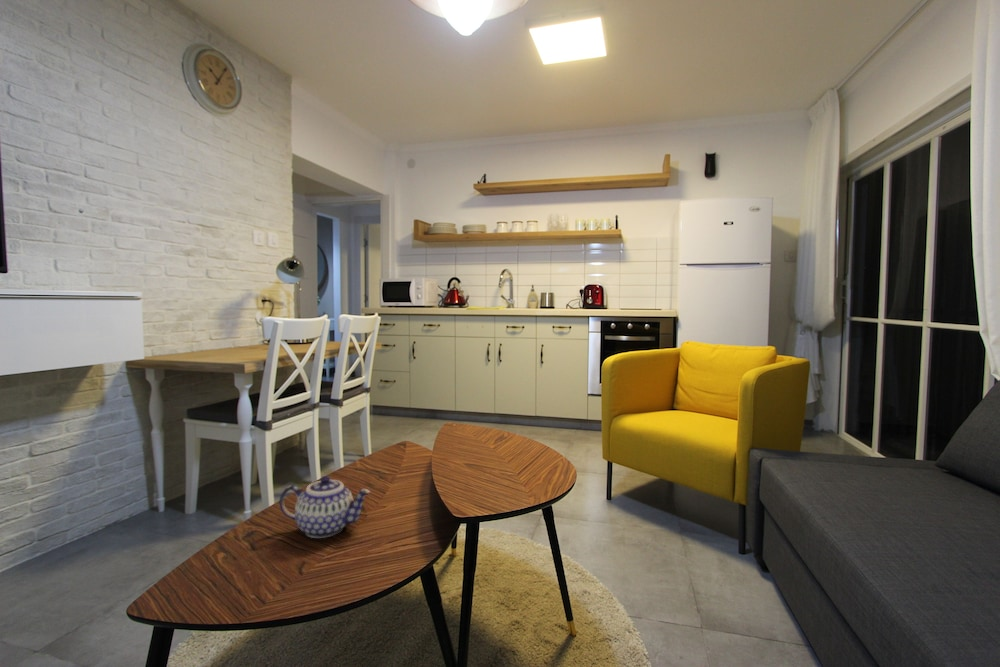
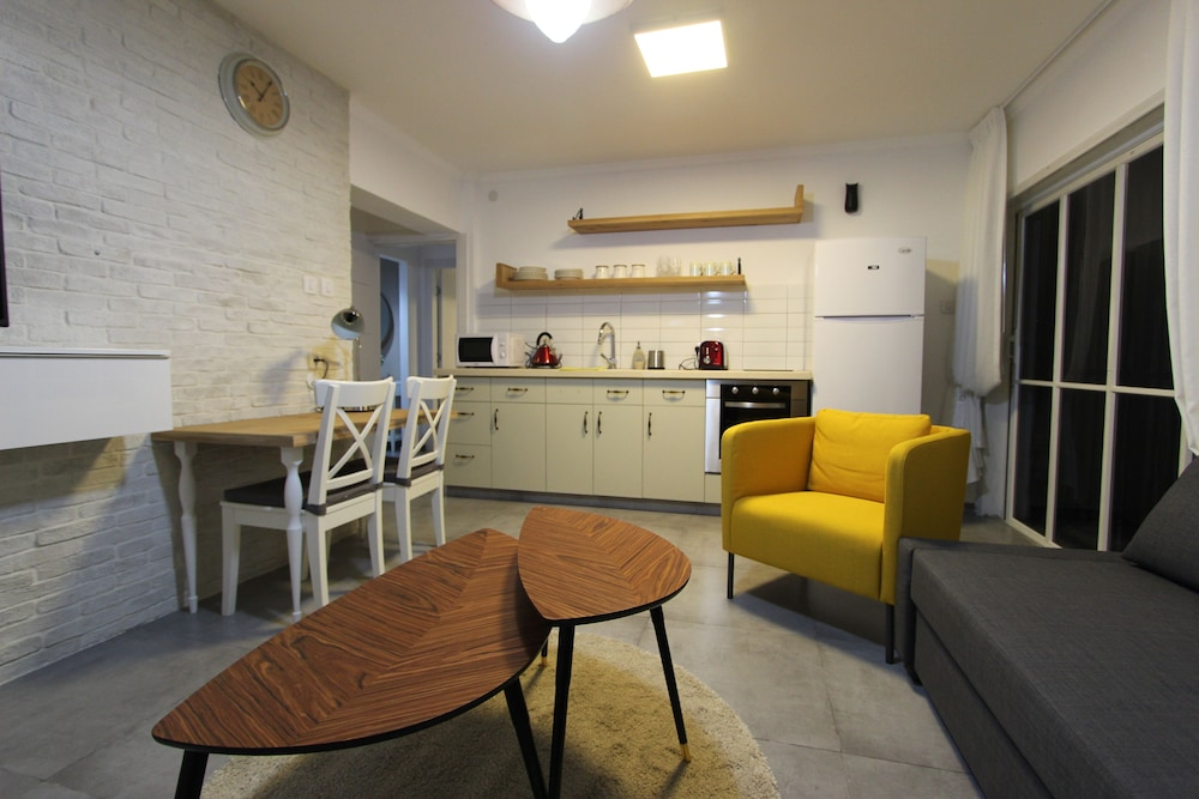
- teapot (325, 502)
